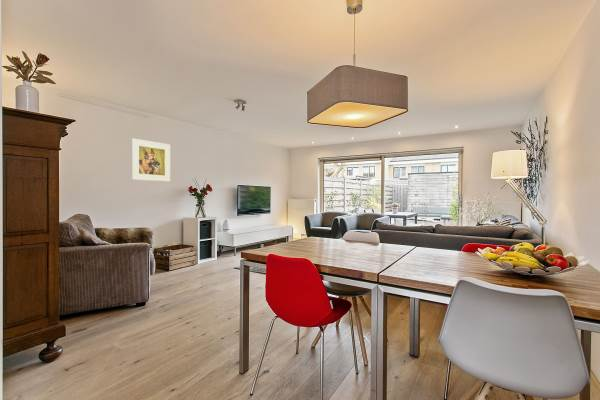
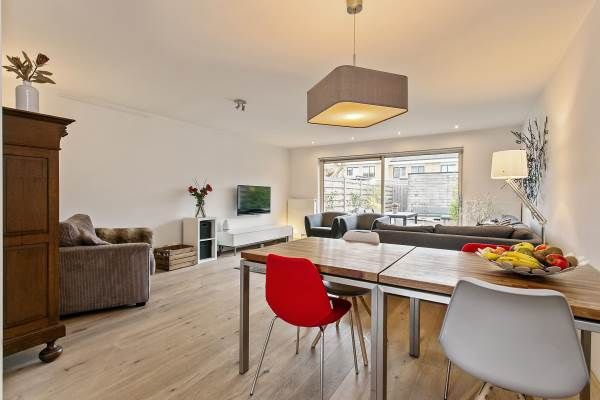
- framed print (152, 161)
